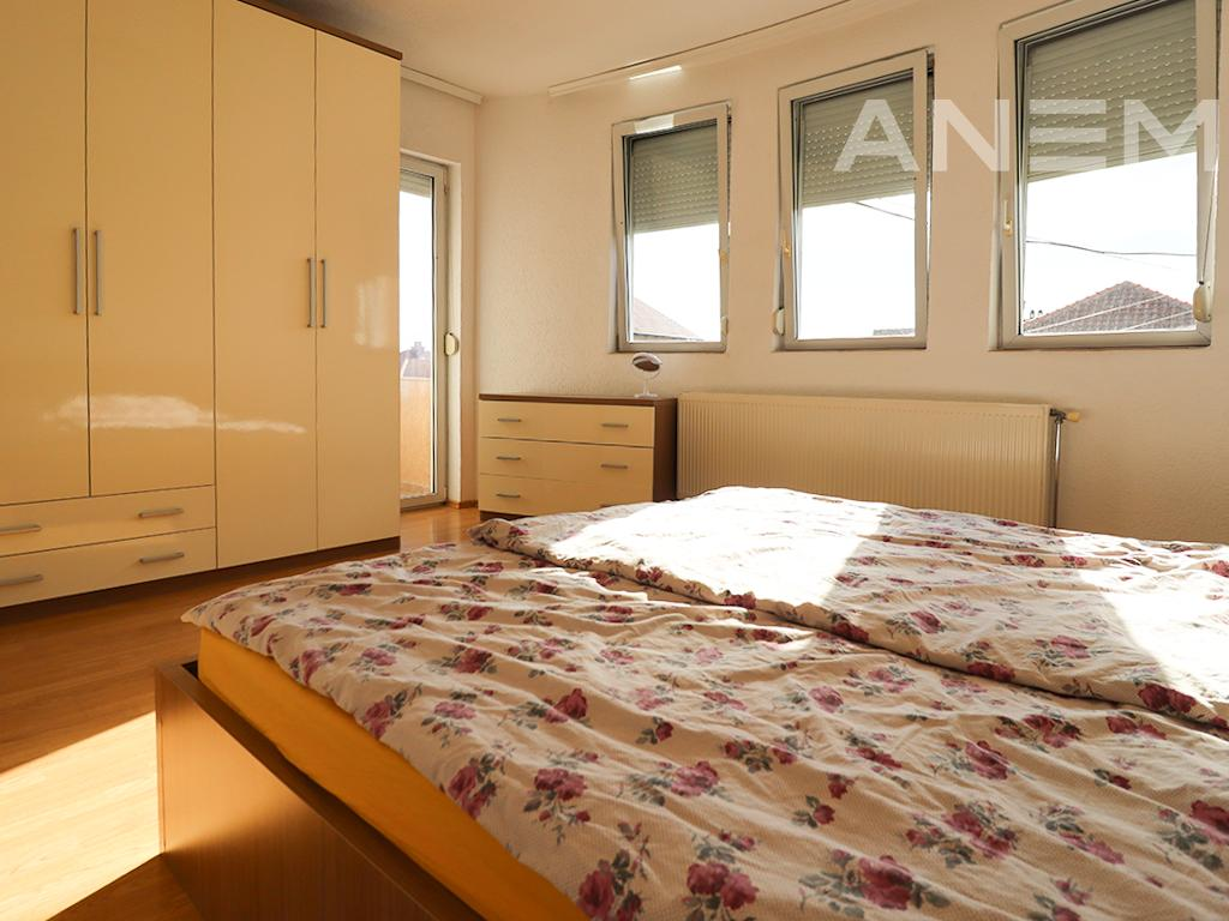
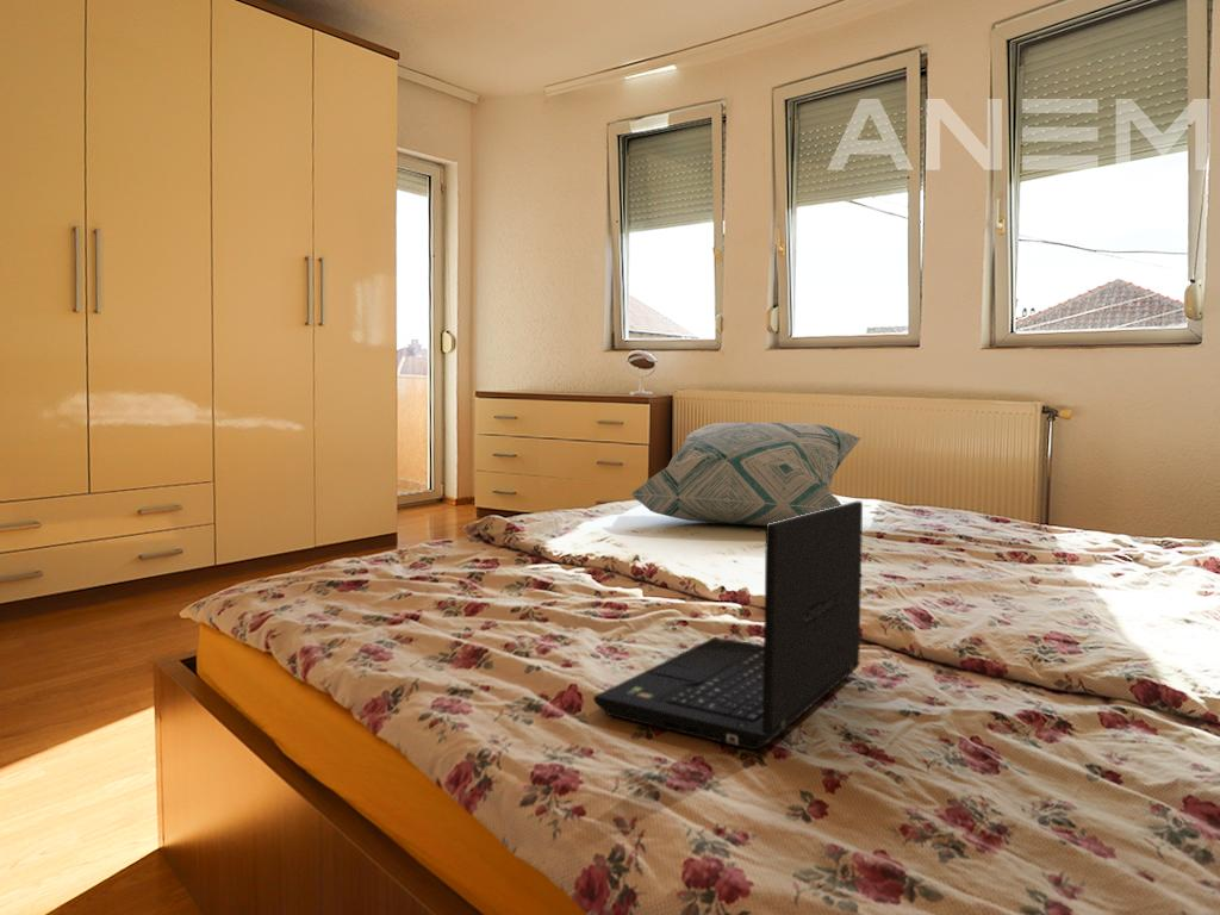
+ laptop (765, 599)
+ decorative pillow (753, 471)
